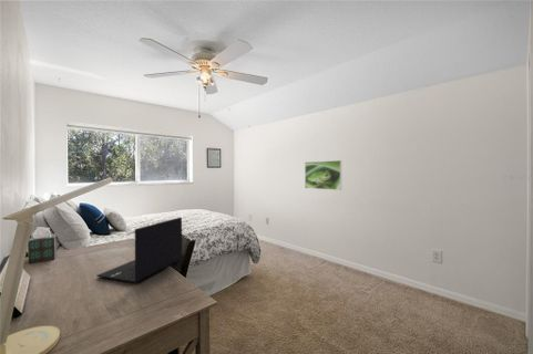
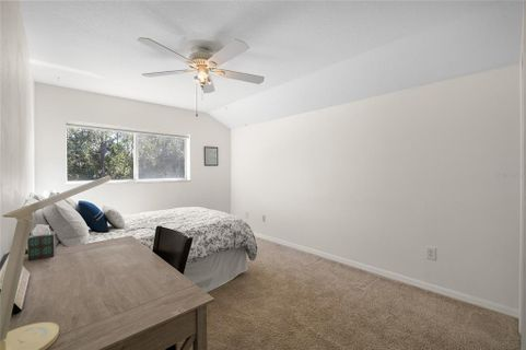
- laptop (143, 244)
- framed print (321, 175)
